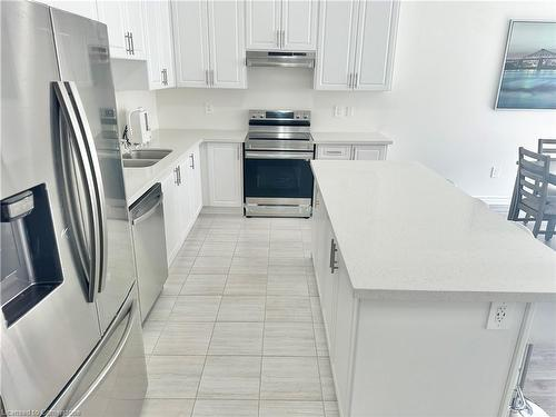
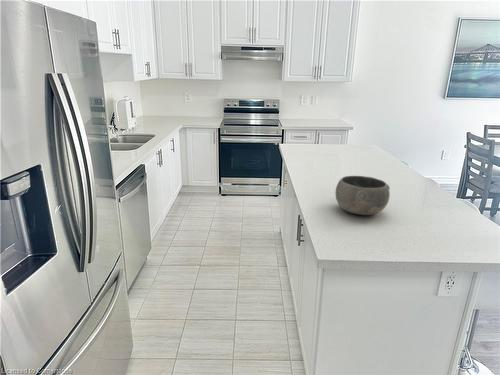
+ bowl (361, 196)
